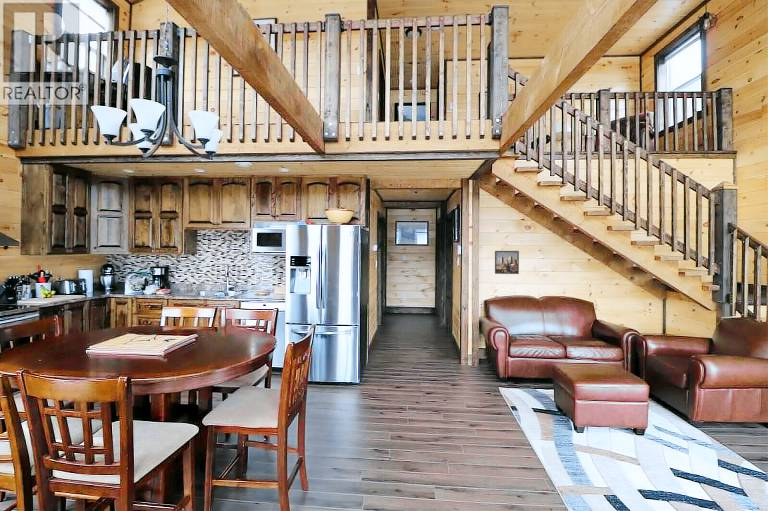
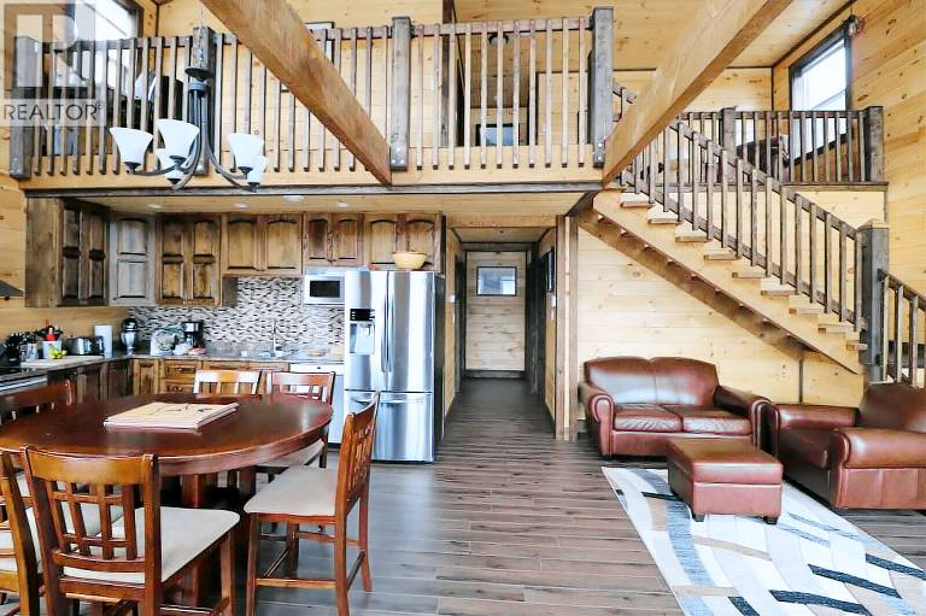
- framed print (506, 262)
